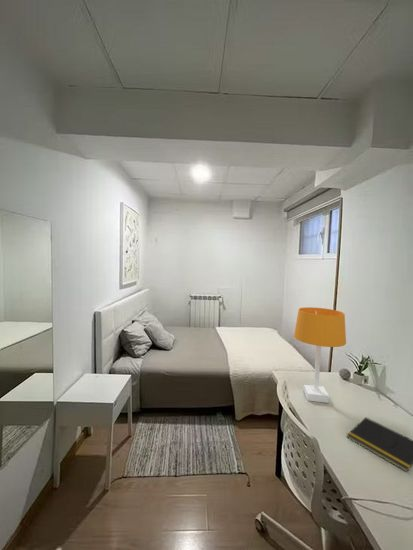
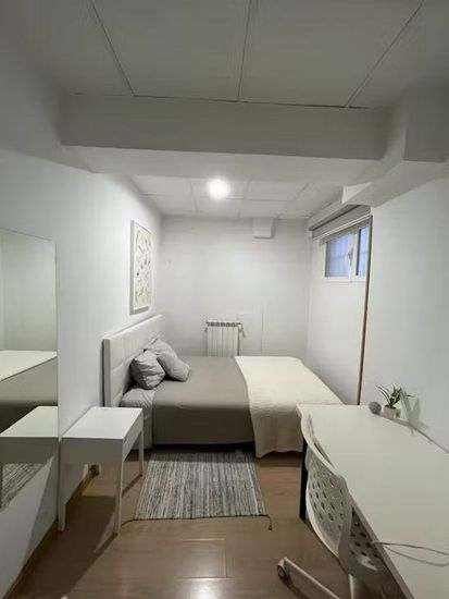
- notepad (383, 441)
- desk lamp (318, 354)
